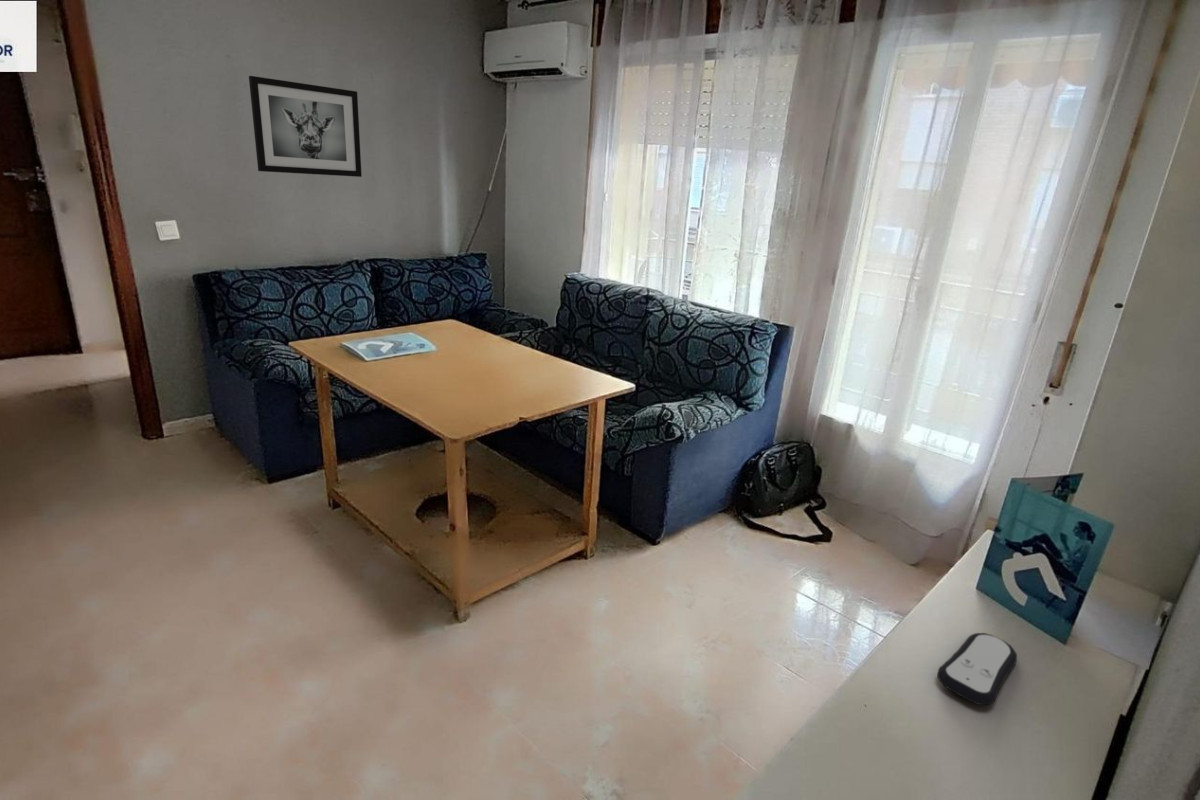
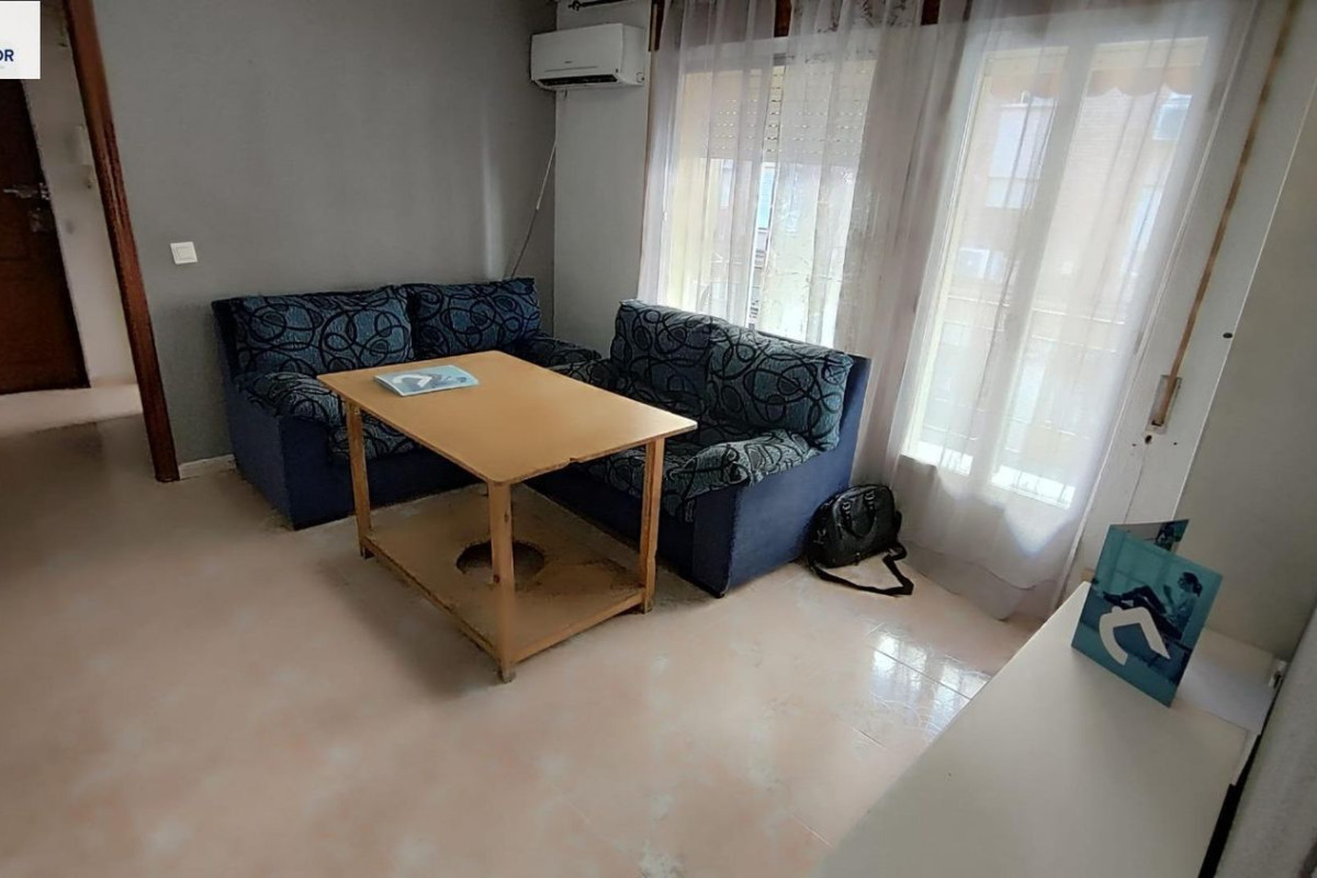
- wall art (309, 130)
- remote control (980, 665)
